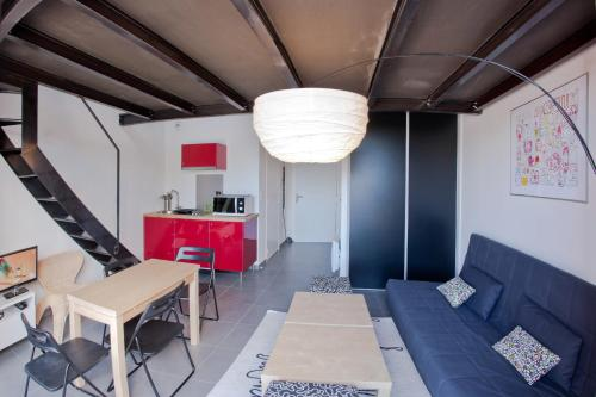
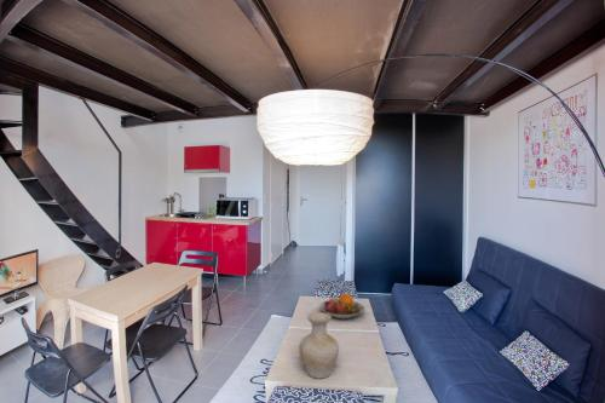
+ fruit bowl (341, 305)
+ vase (318, 344)
